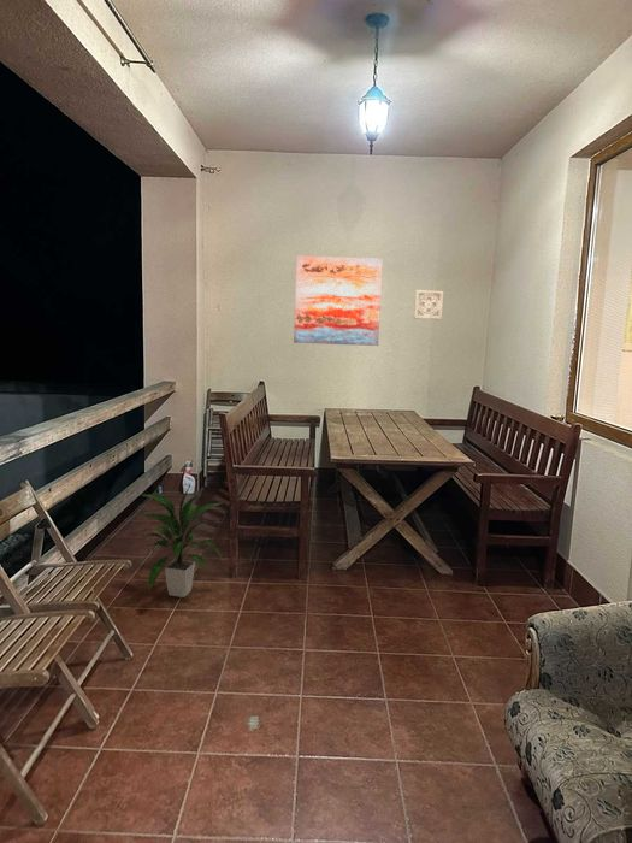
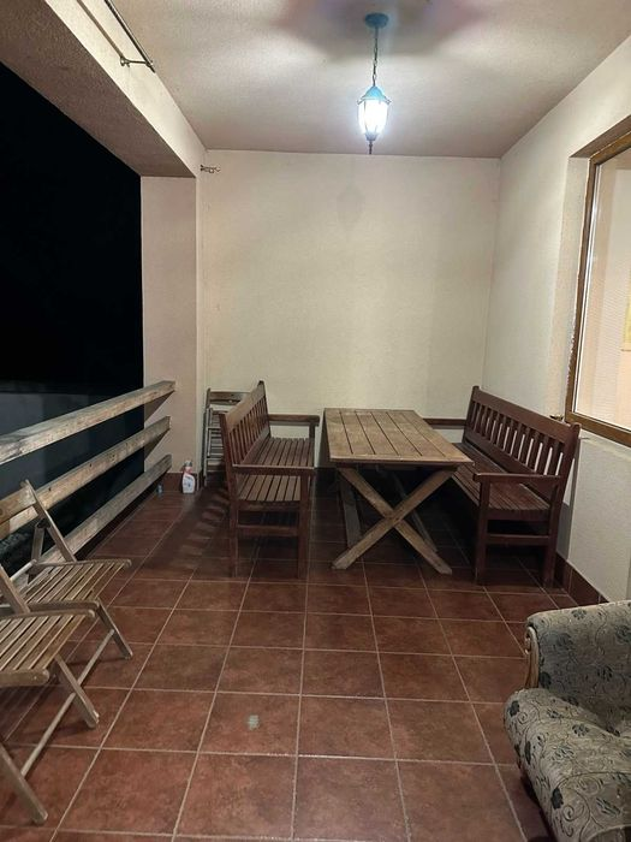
- wall art (337, 301)
- indoor plant (176, 541)
- wall ornament (427, 305)
